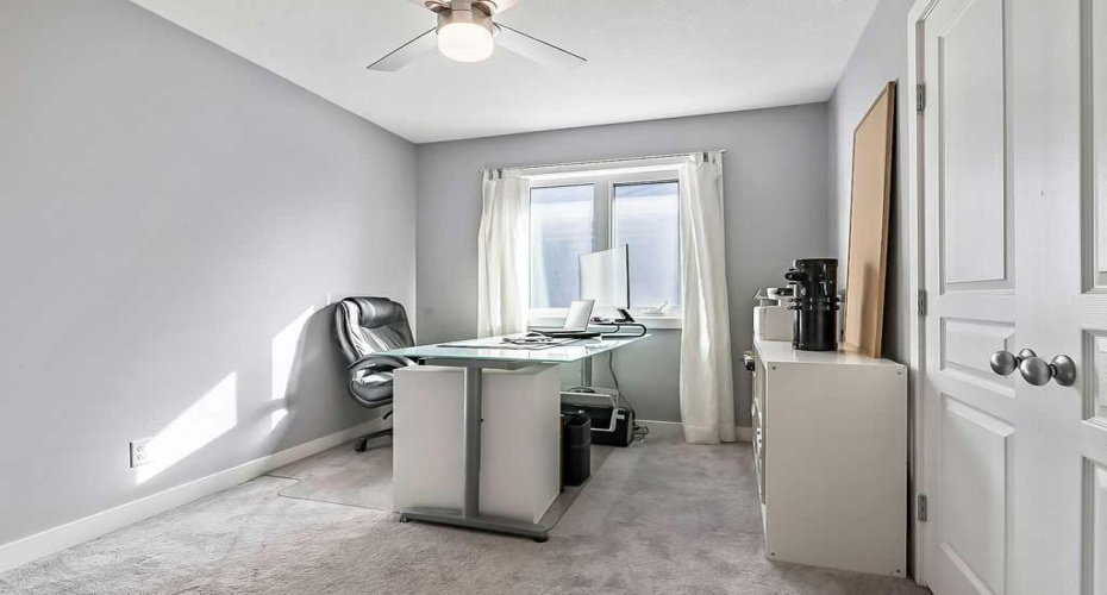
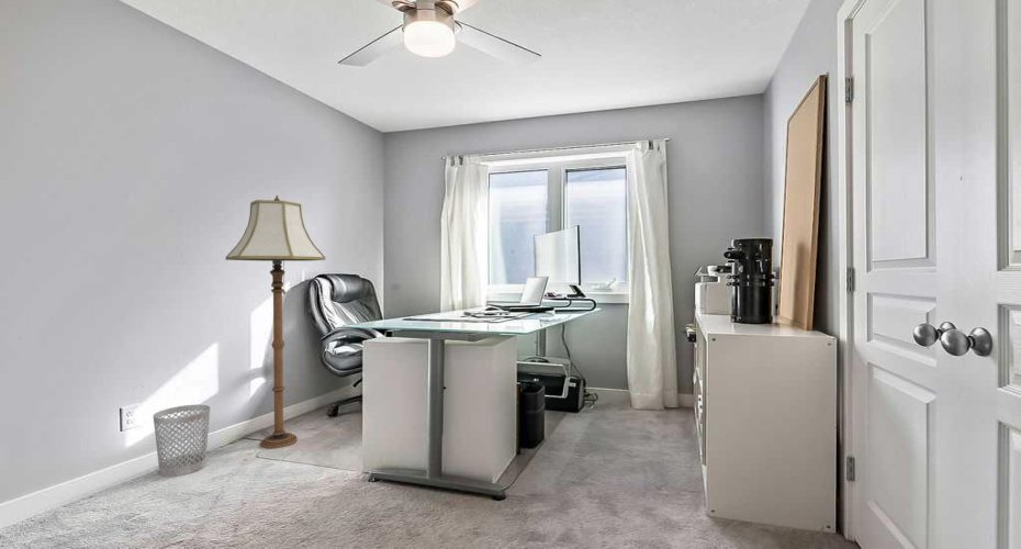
+ floor lamp (277, 318)
+ wastebasket (181, 440)
